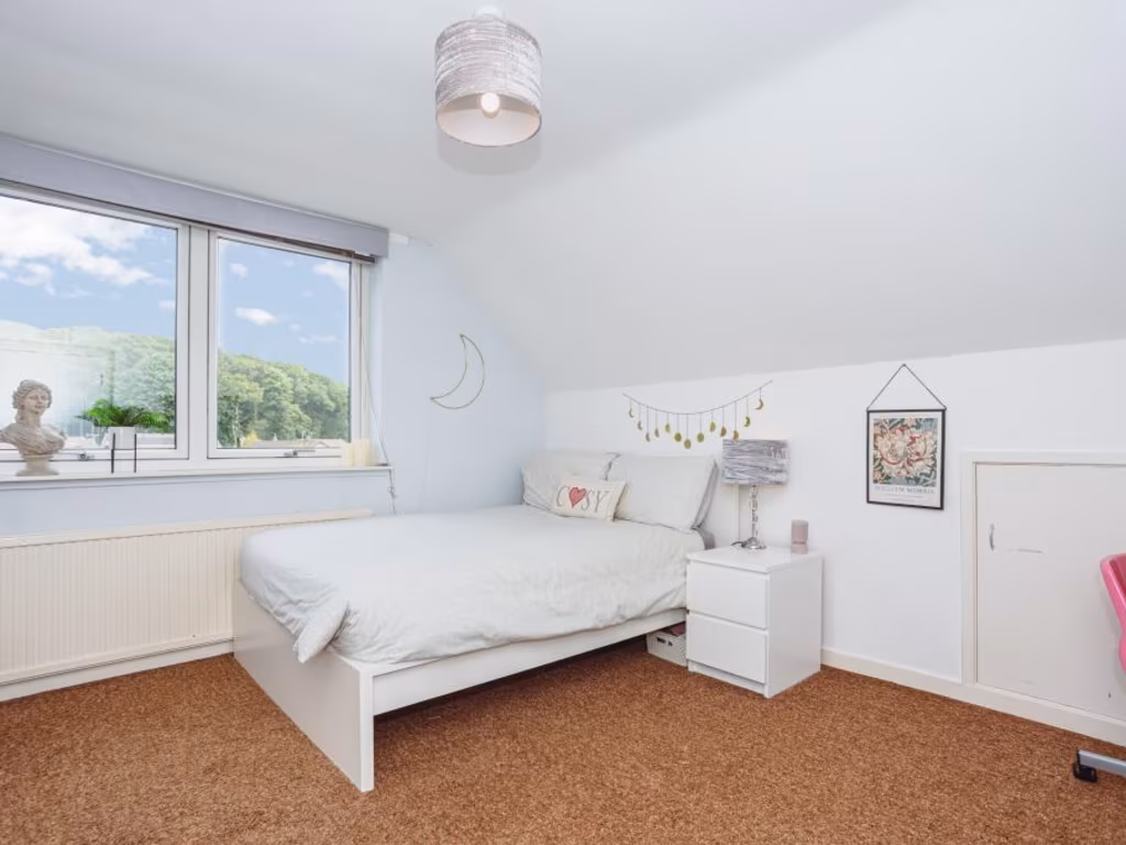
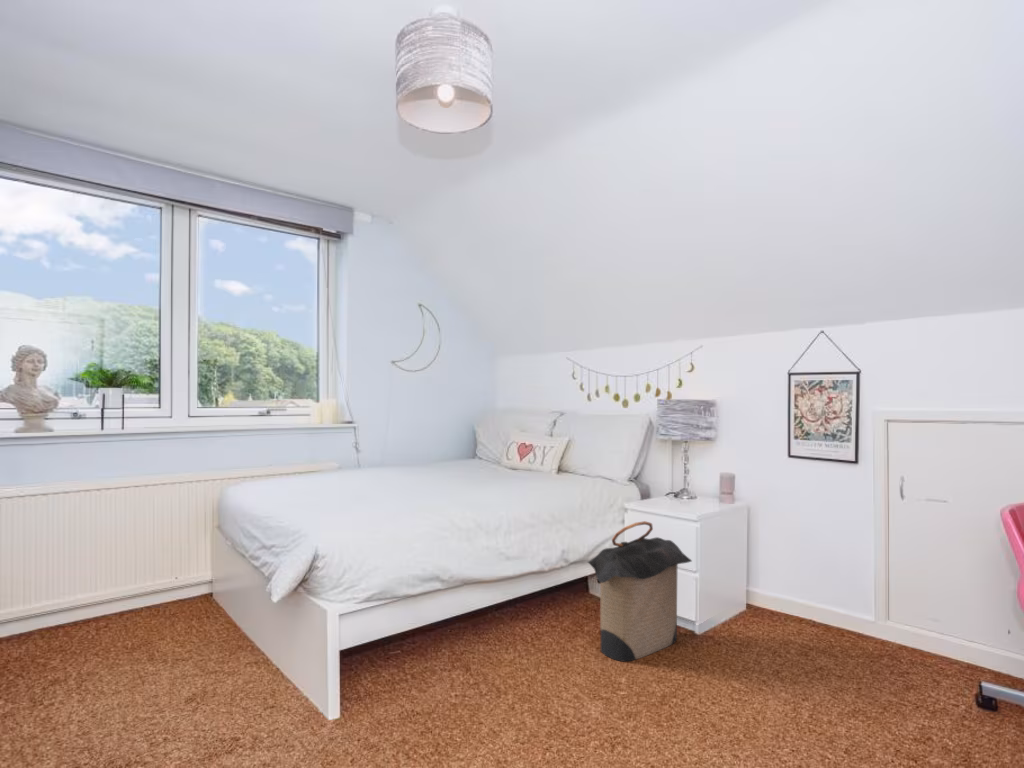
+ laundry hamper (639, 579)
